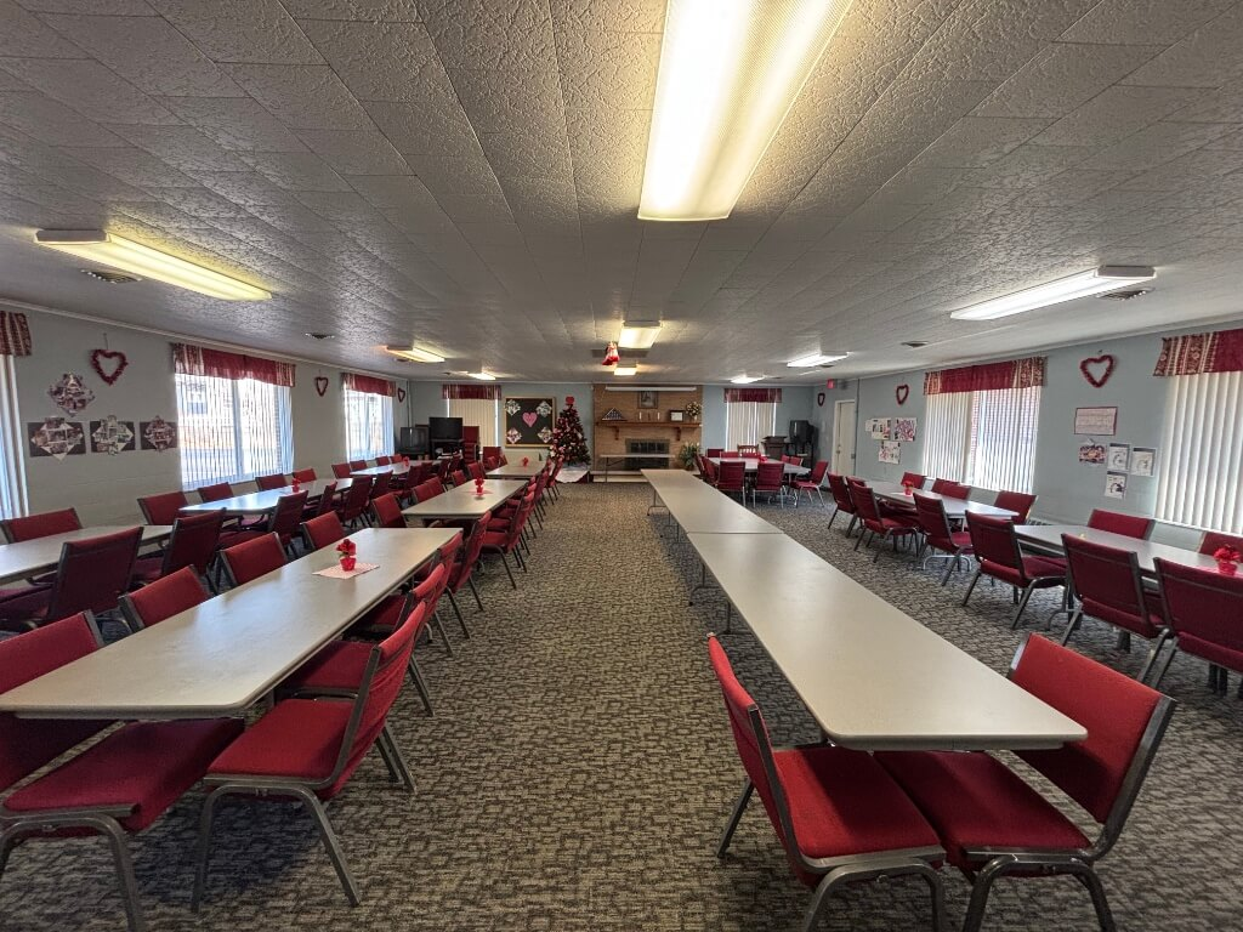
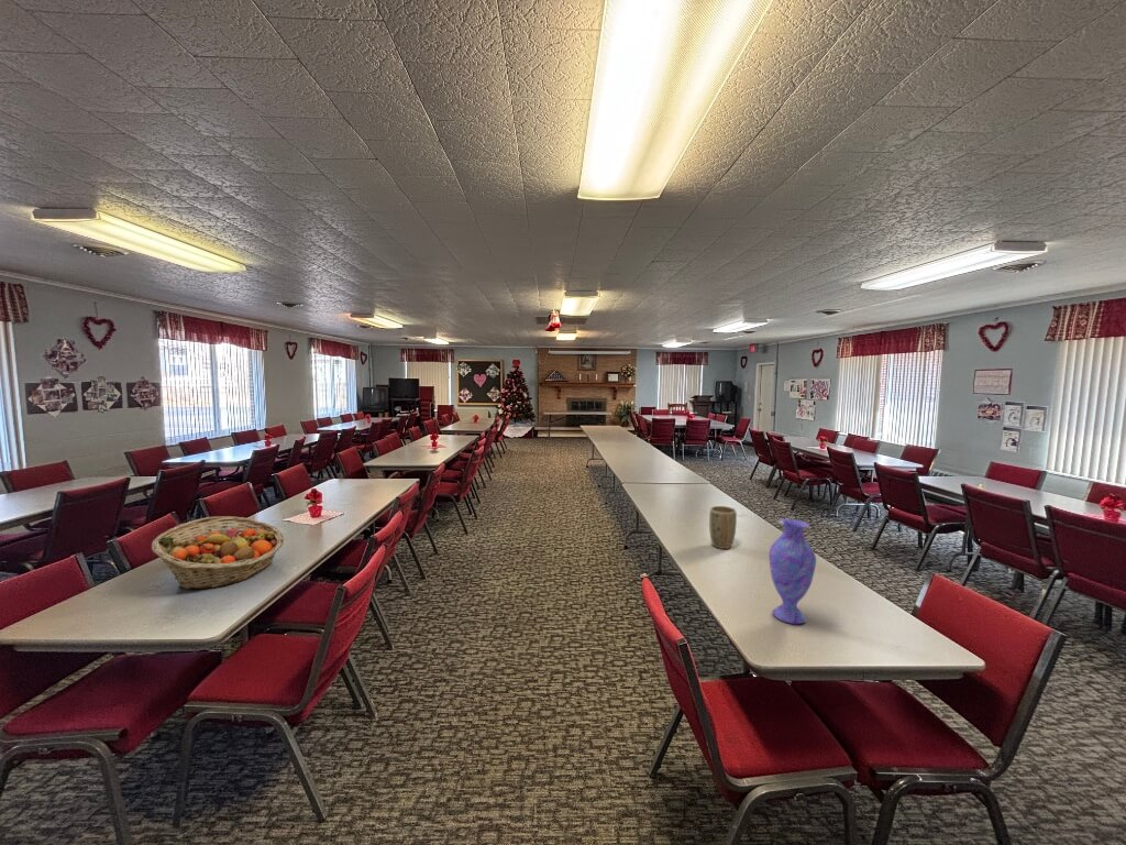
+ fruit basket (223, 548)
+ vase (791, 570)
+ plant pot (722, 527)
